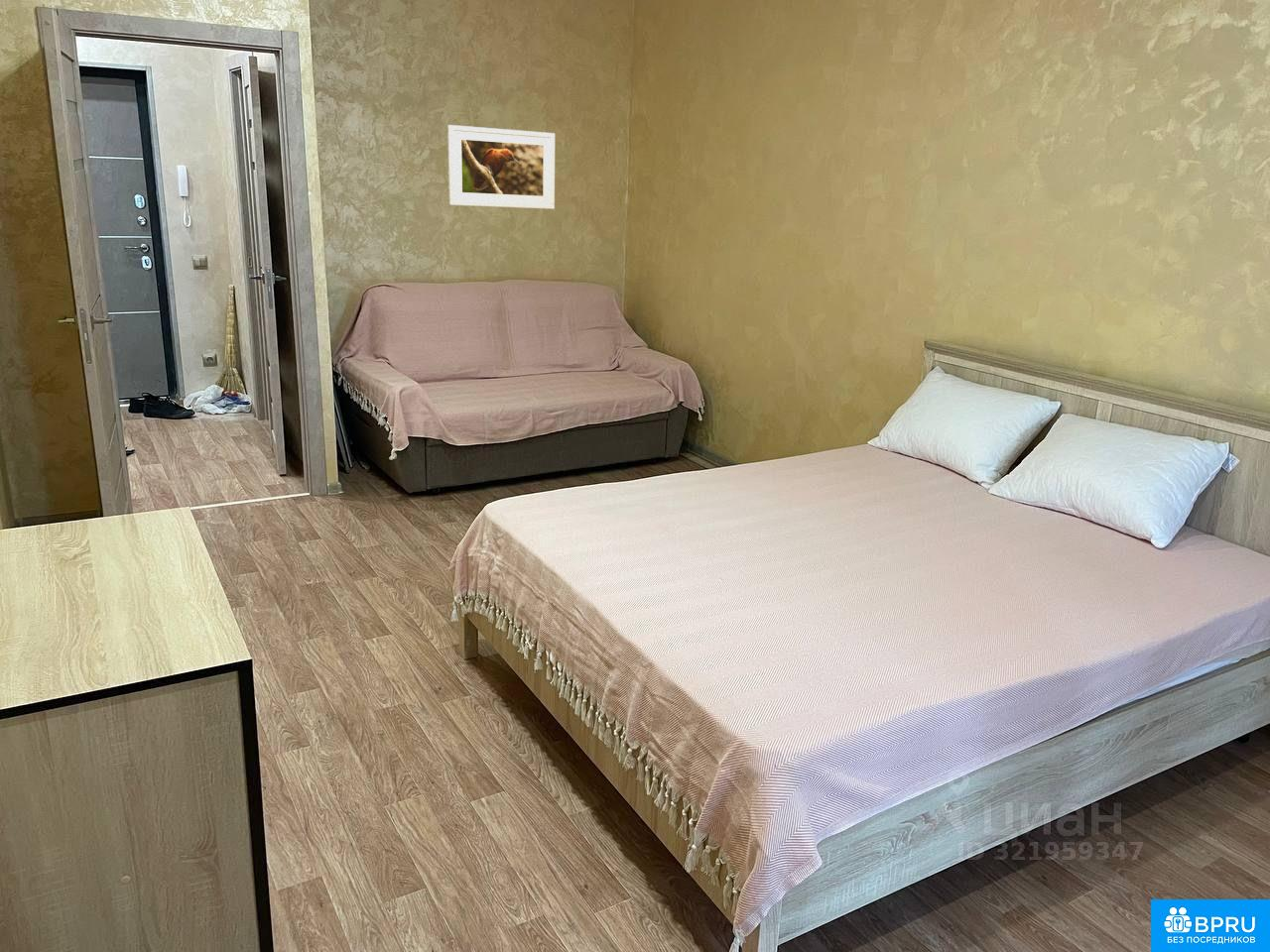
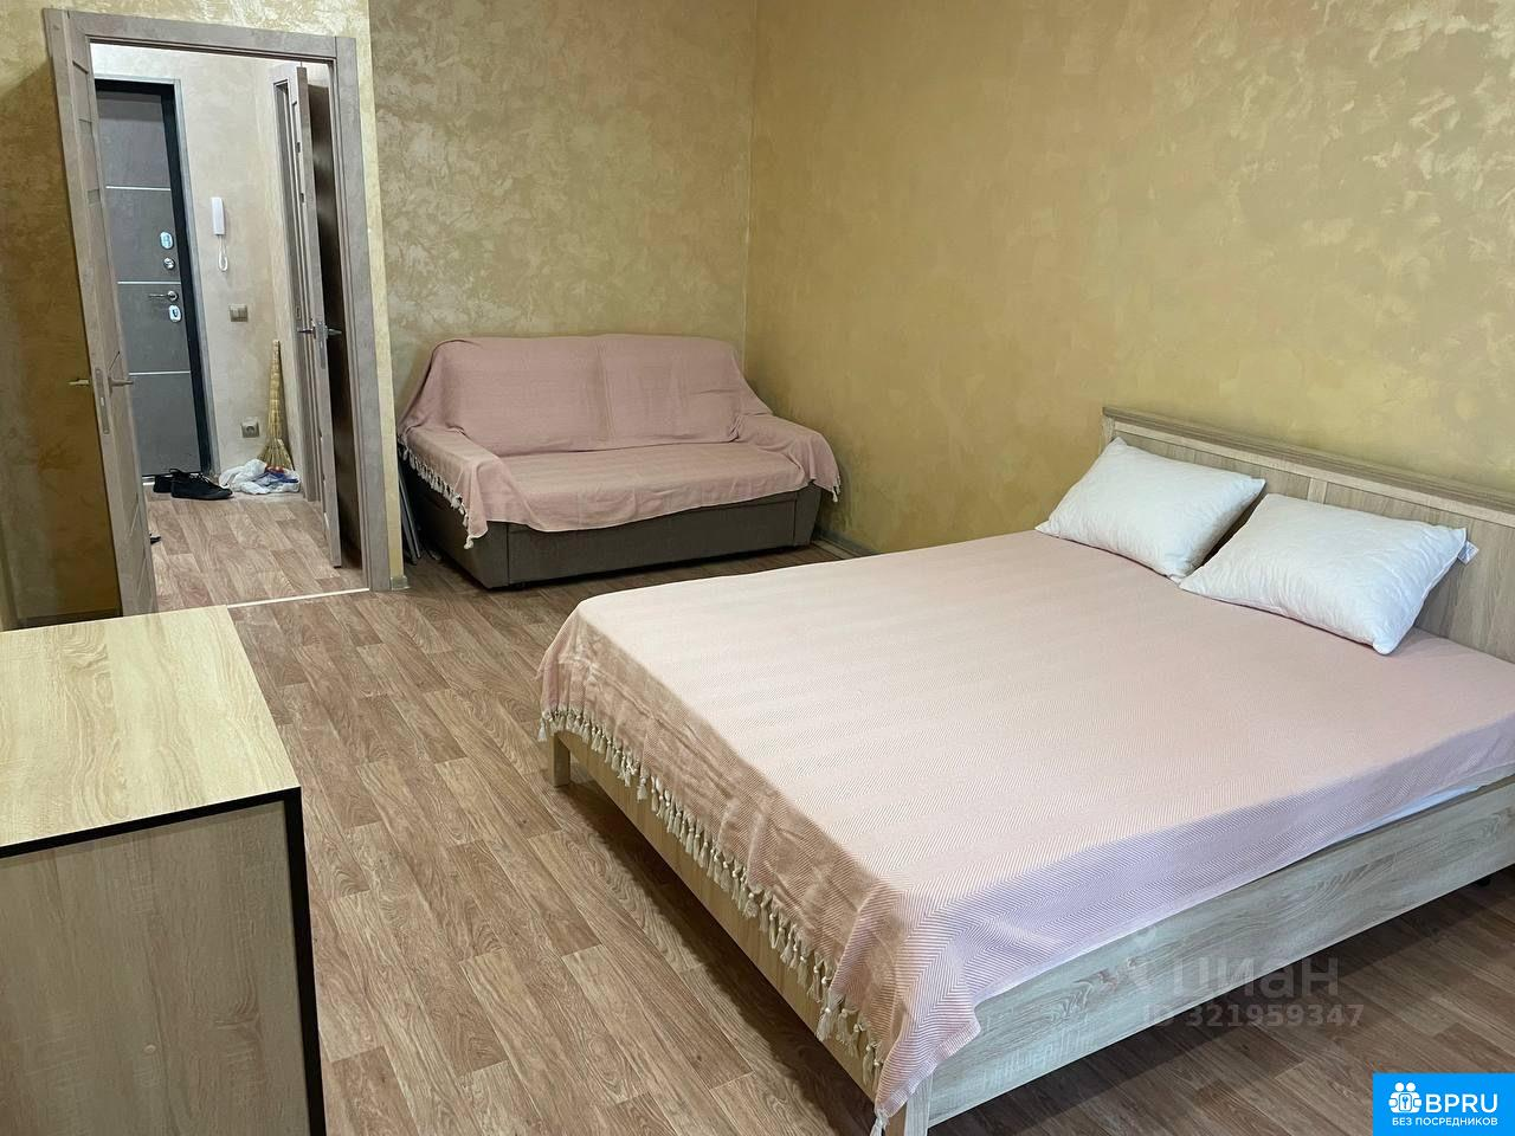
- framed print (502, 169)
